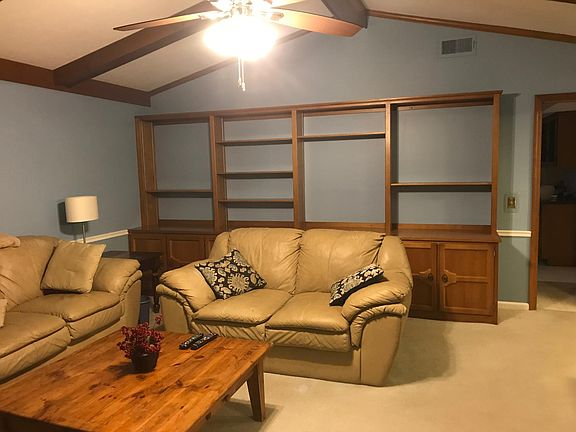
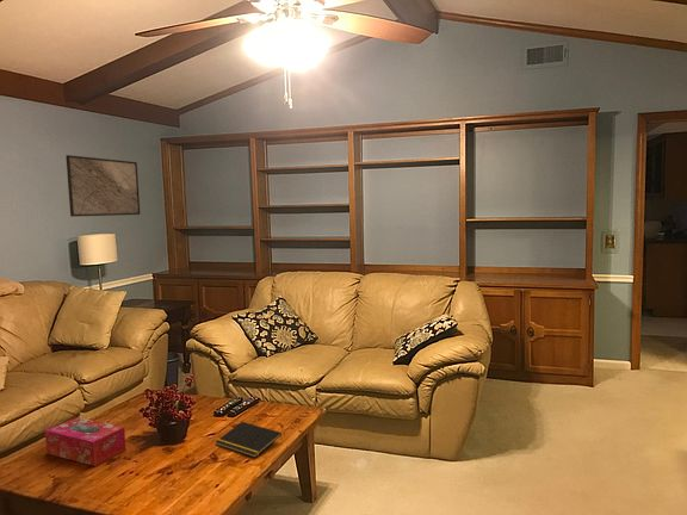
+ tissue box (85, 440)
+ notepad (248, 438)
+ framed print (105, 187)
